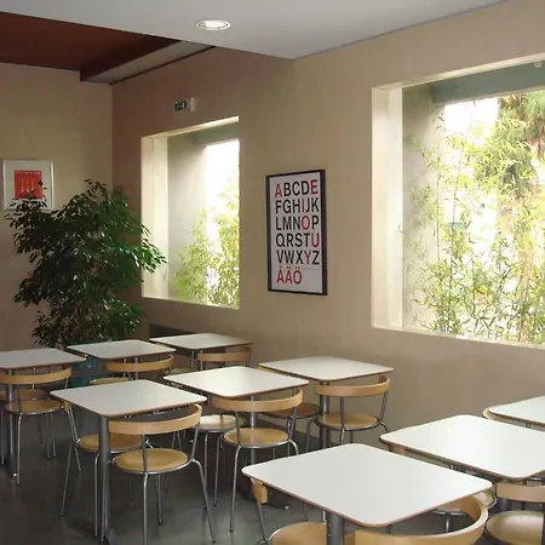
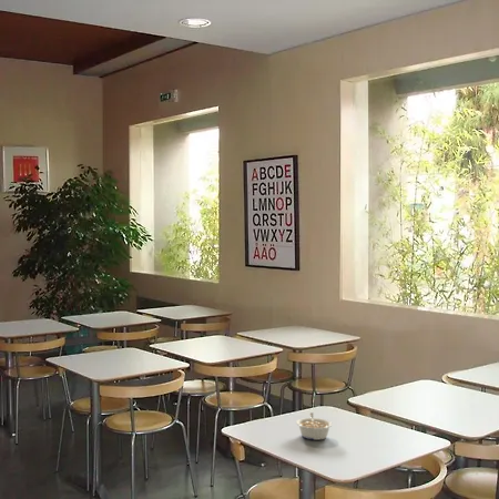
+ legume (313, 427)
